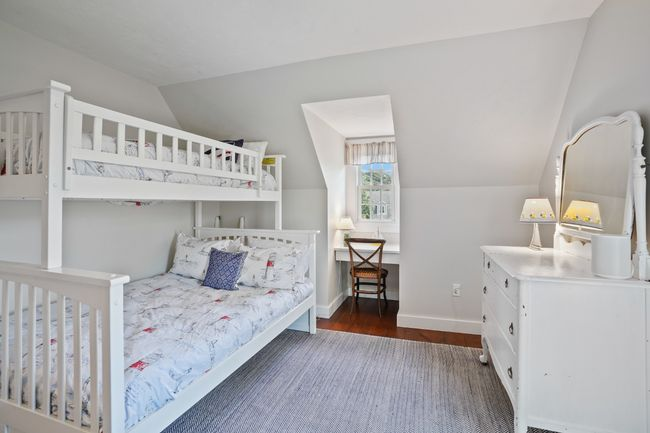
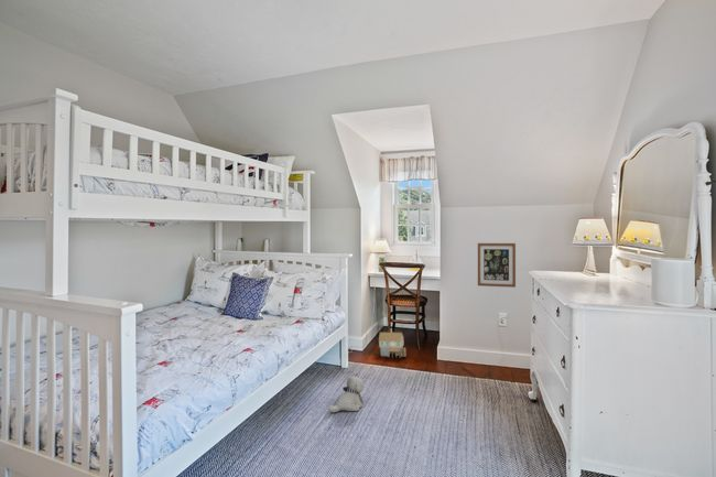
+ plush toy (345, 392)
+ toy house (392, 343)
+ wall art (496, 264)
